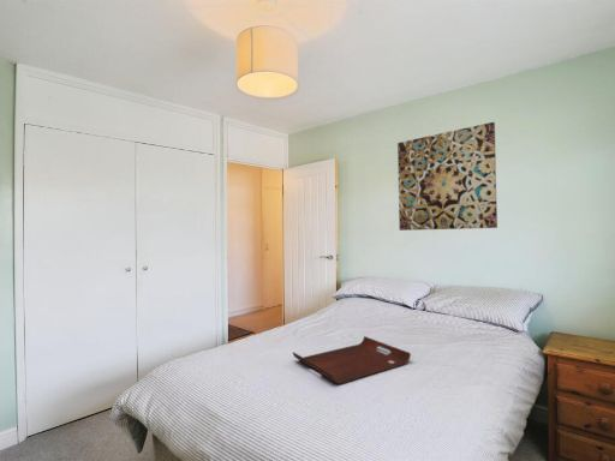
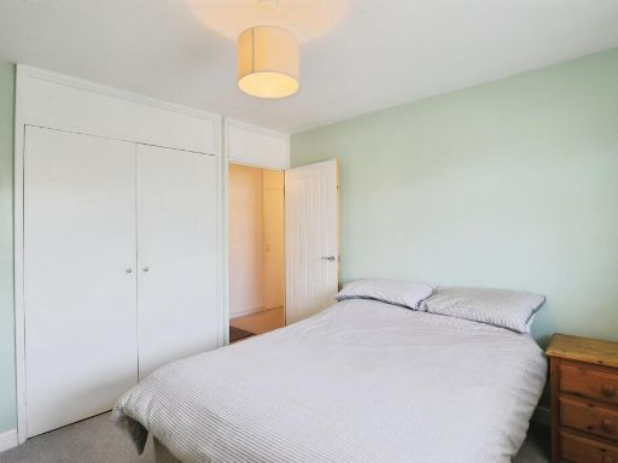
- wall art (442, 181)
- serving tray (351, 357)
